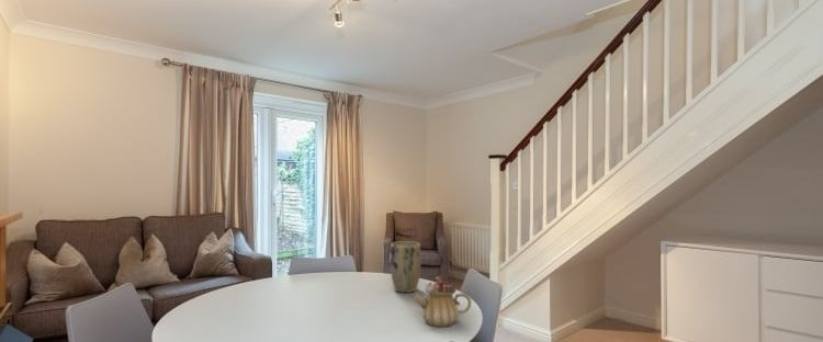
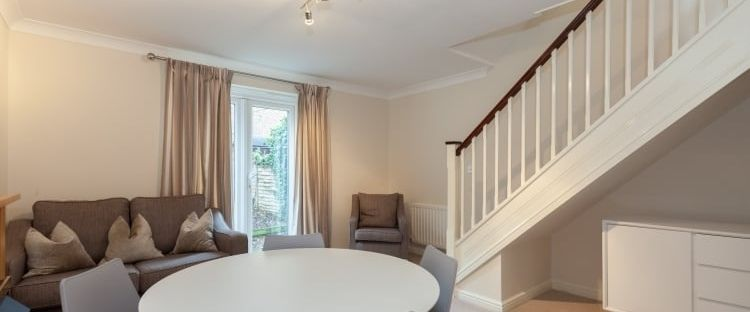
- teapot (442, 298)
- plant pot (405, 266)
